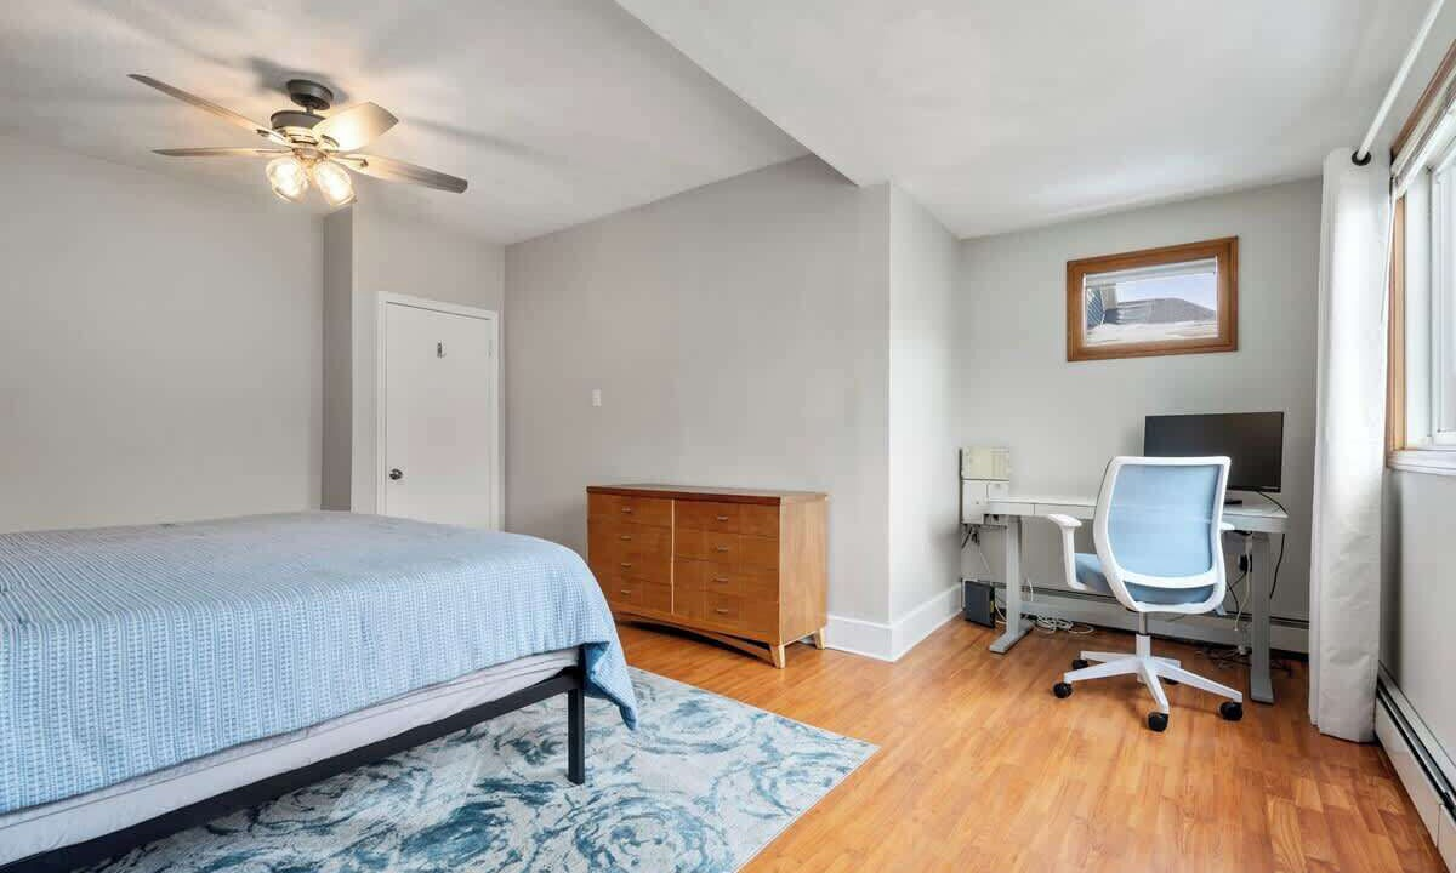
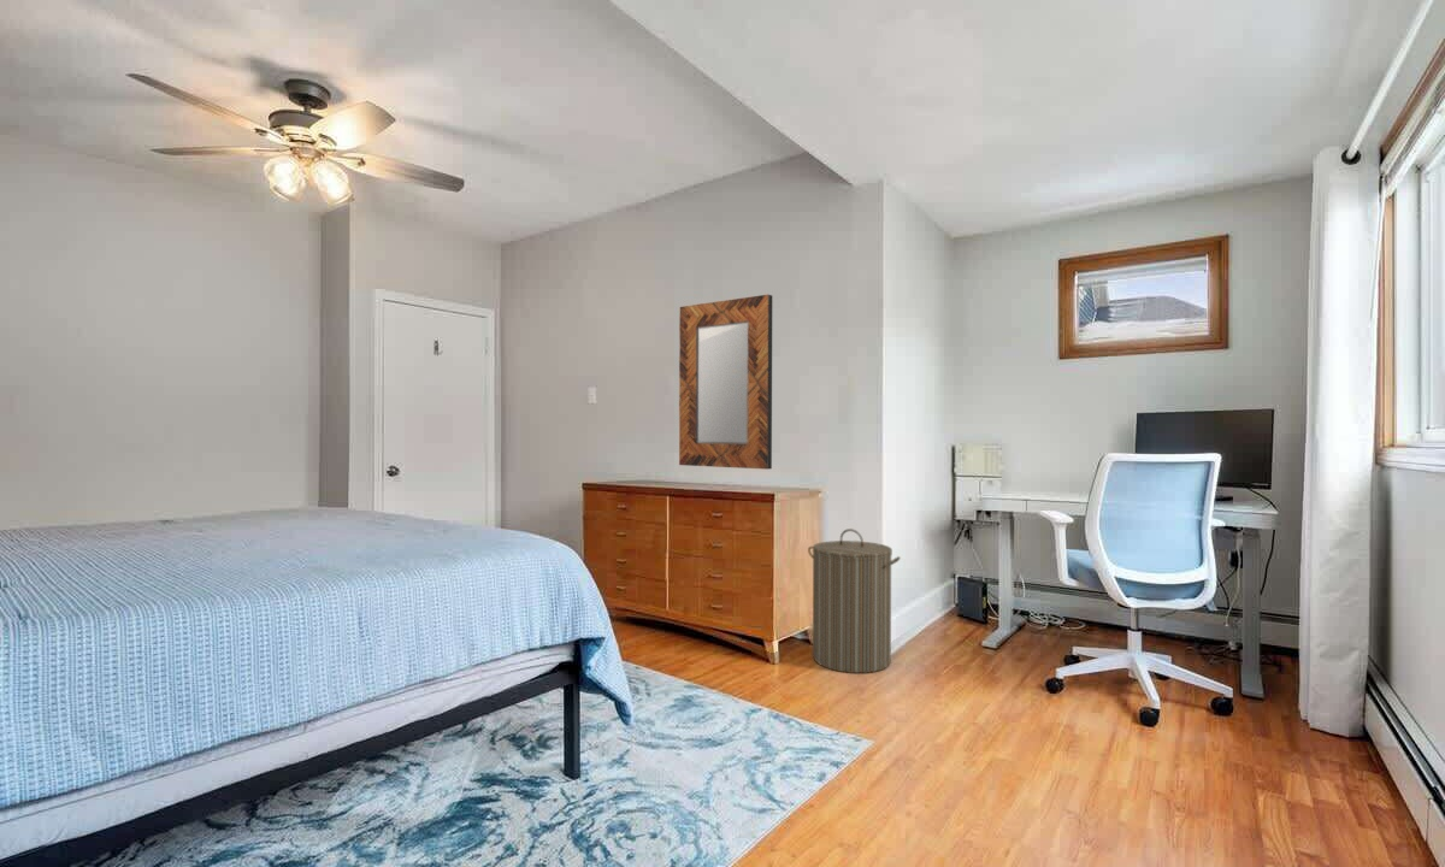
+ home mirror (722, 384)
+ laundry hamper (851, 594)
